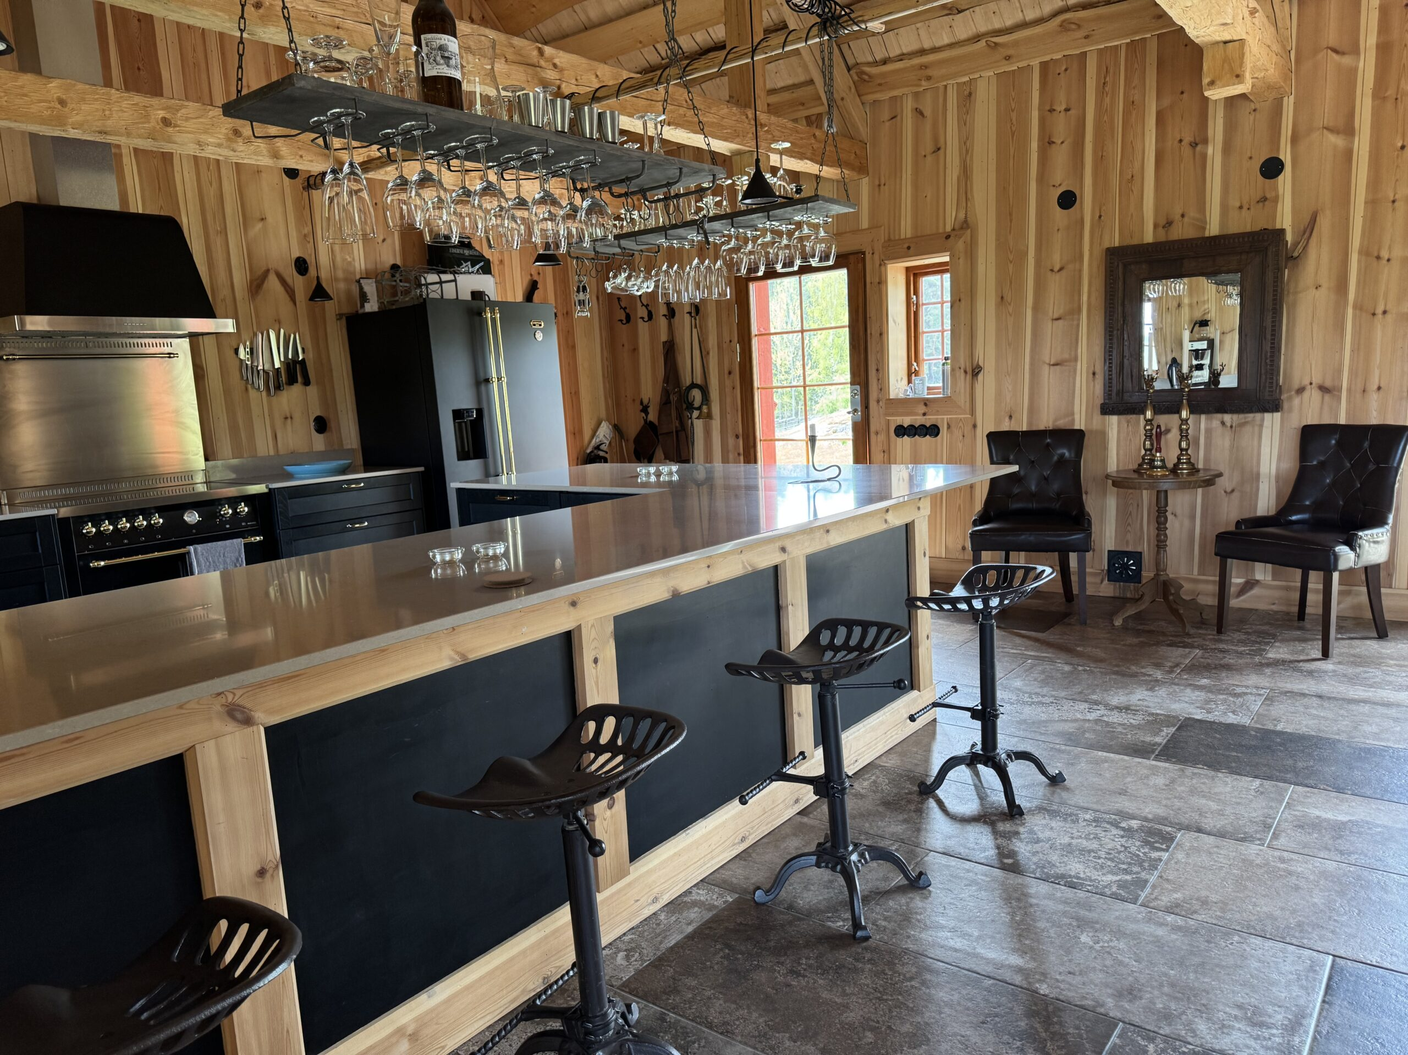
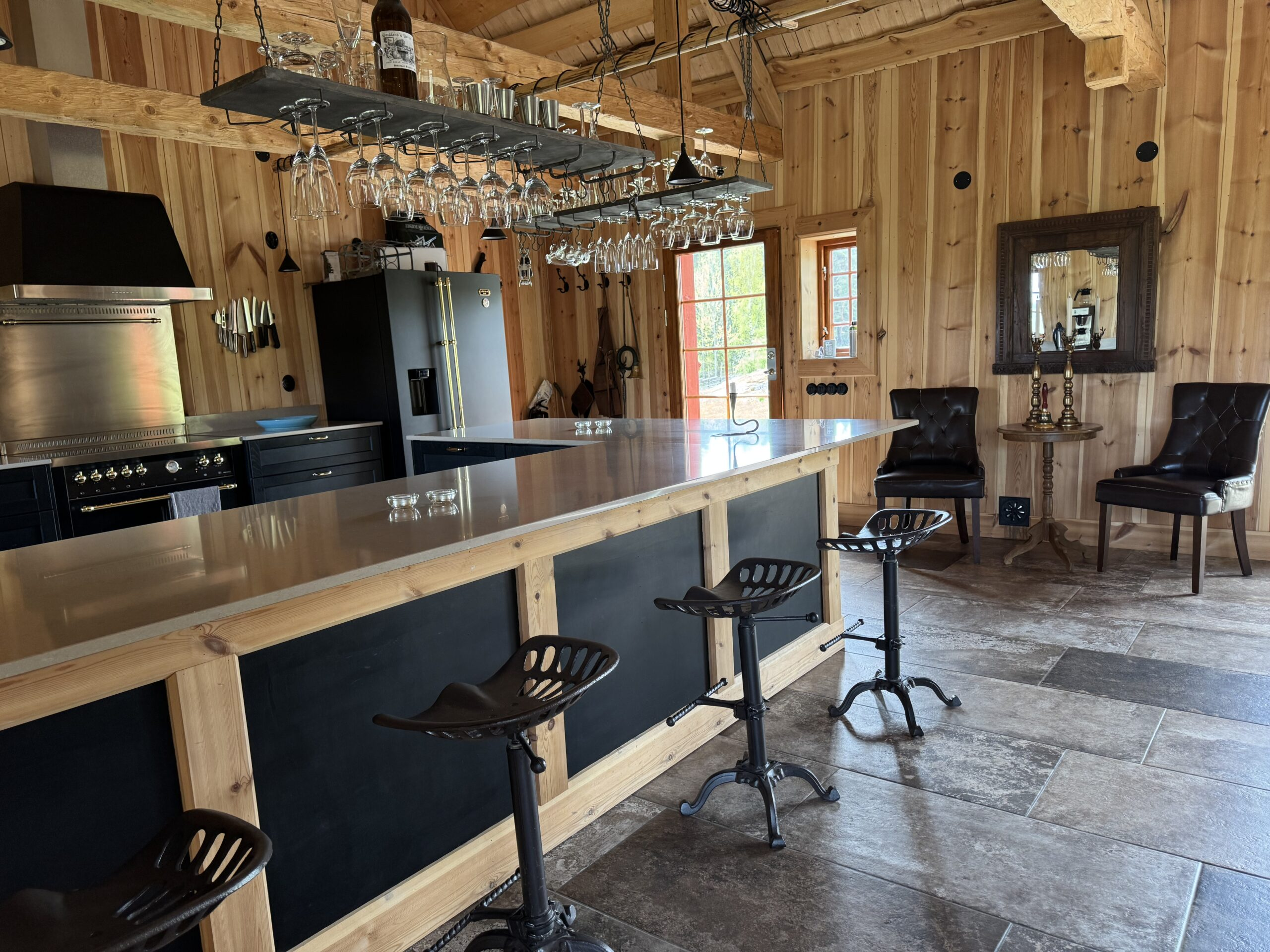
- coaster (507, 580)
